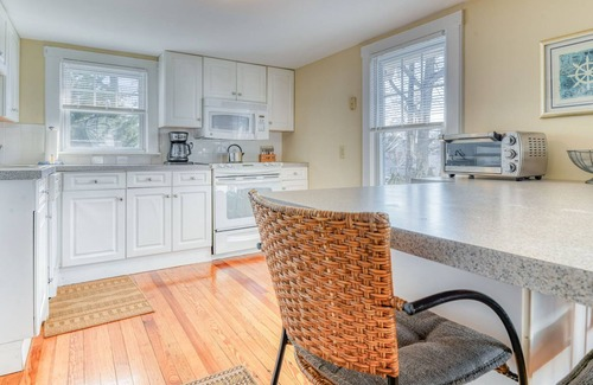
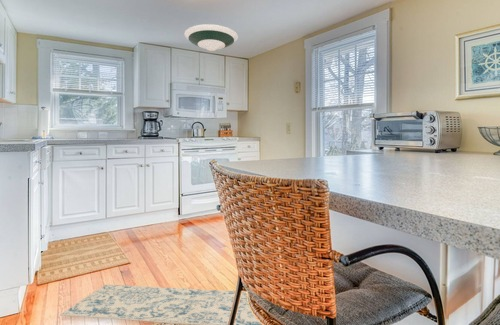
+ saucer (211, 42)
+ rug (181, 297)
